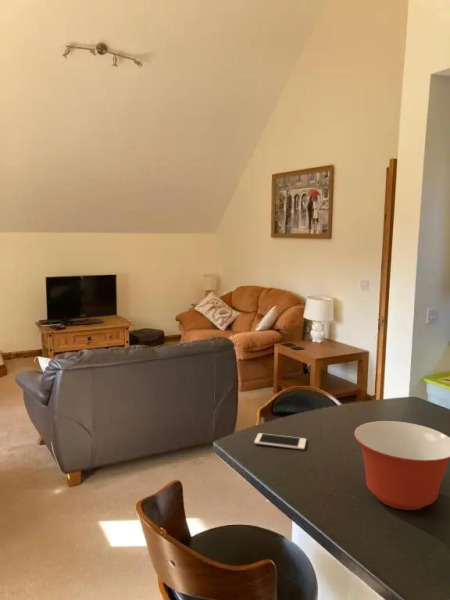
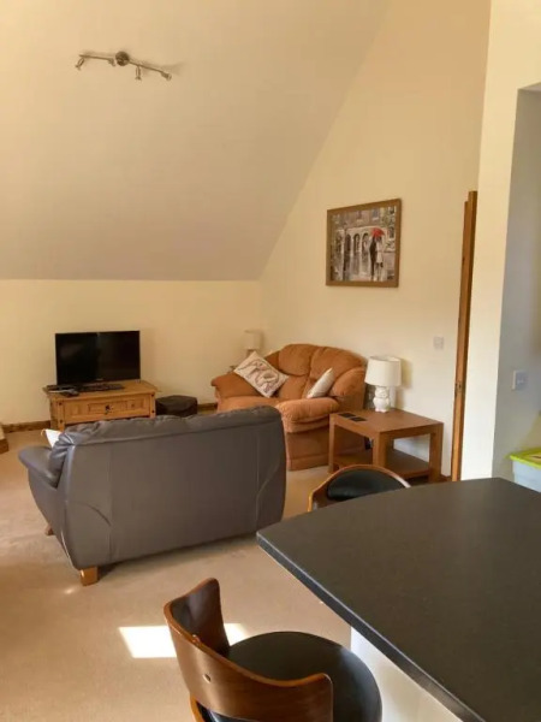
- cell phone (280, 441)
- mixing bowl (402, 468)
